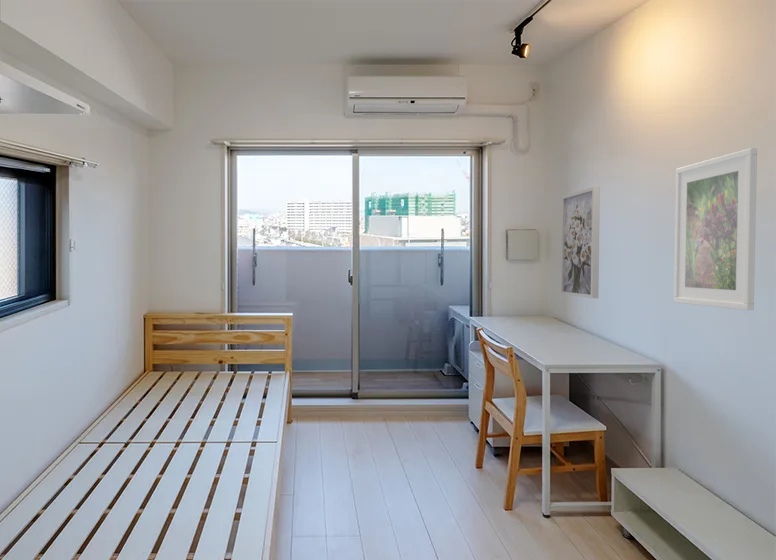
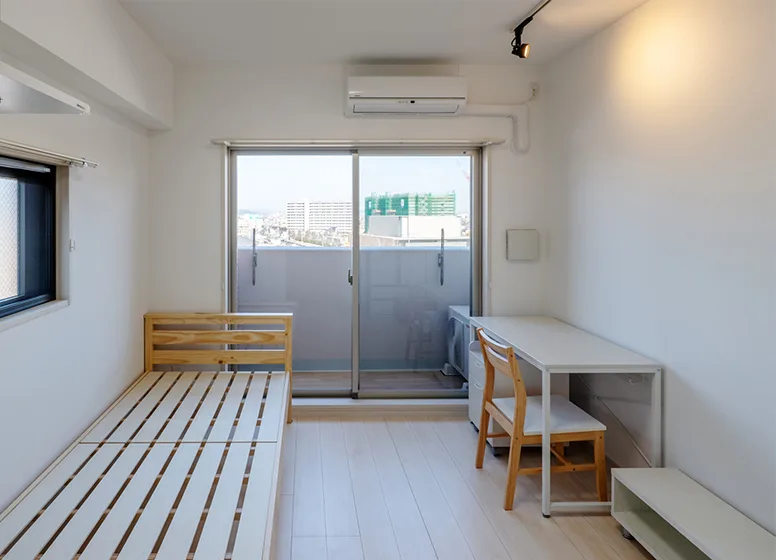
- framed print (711, 232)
- wall art (579, 244)
